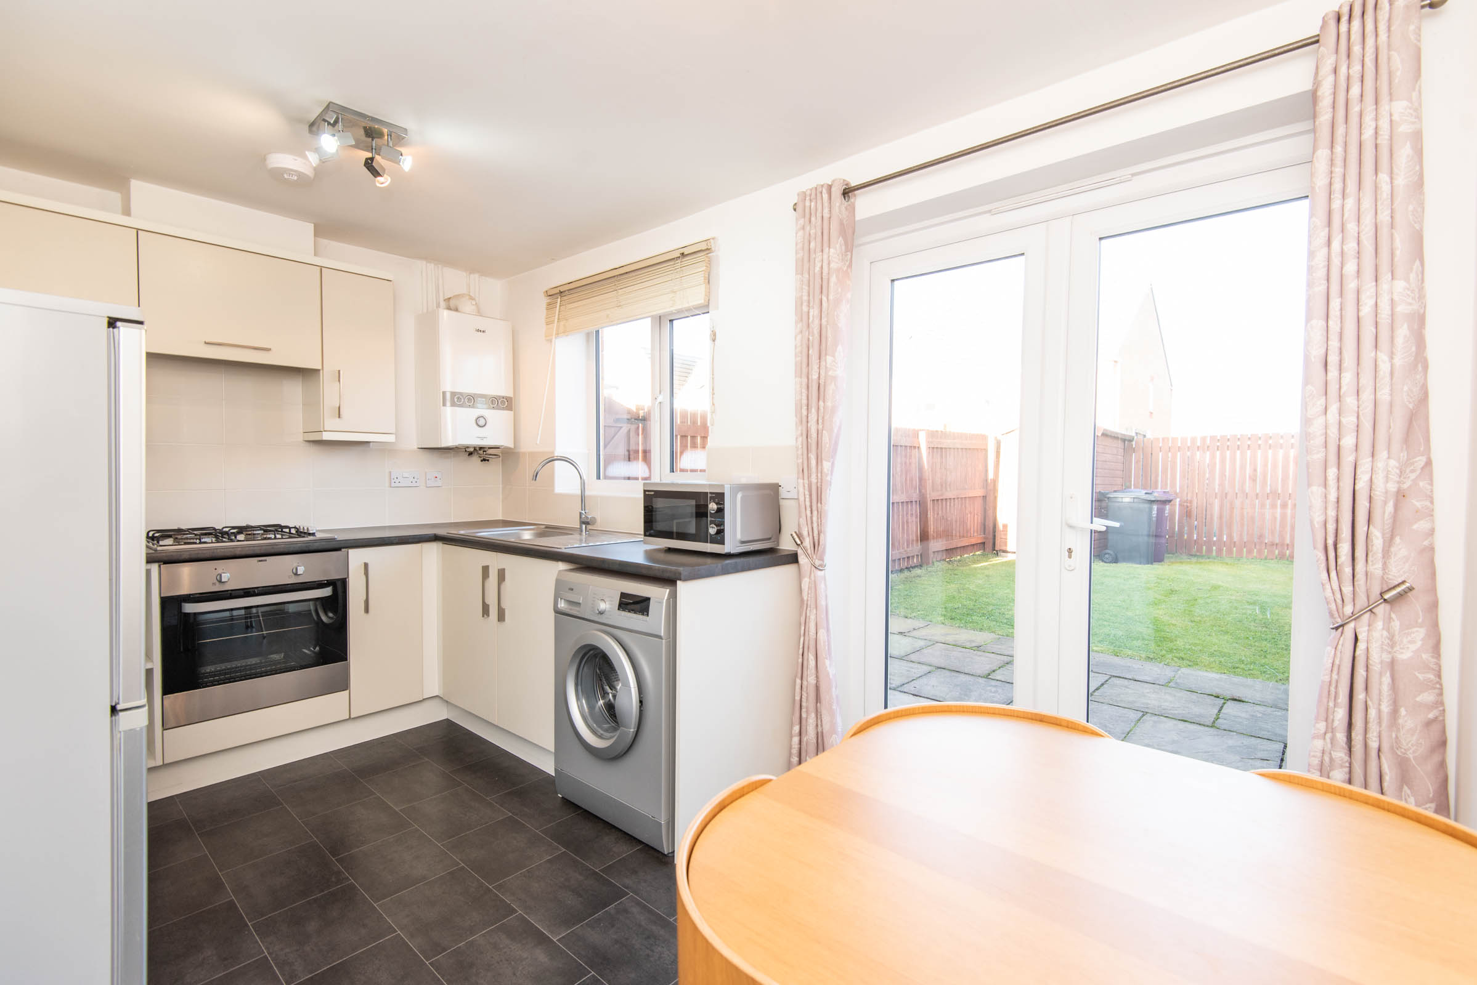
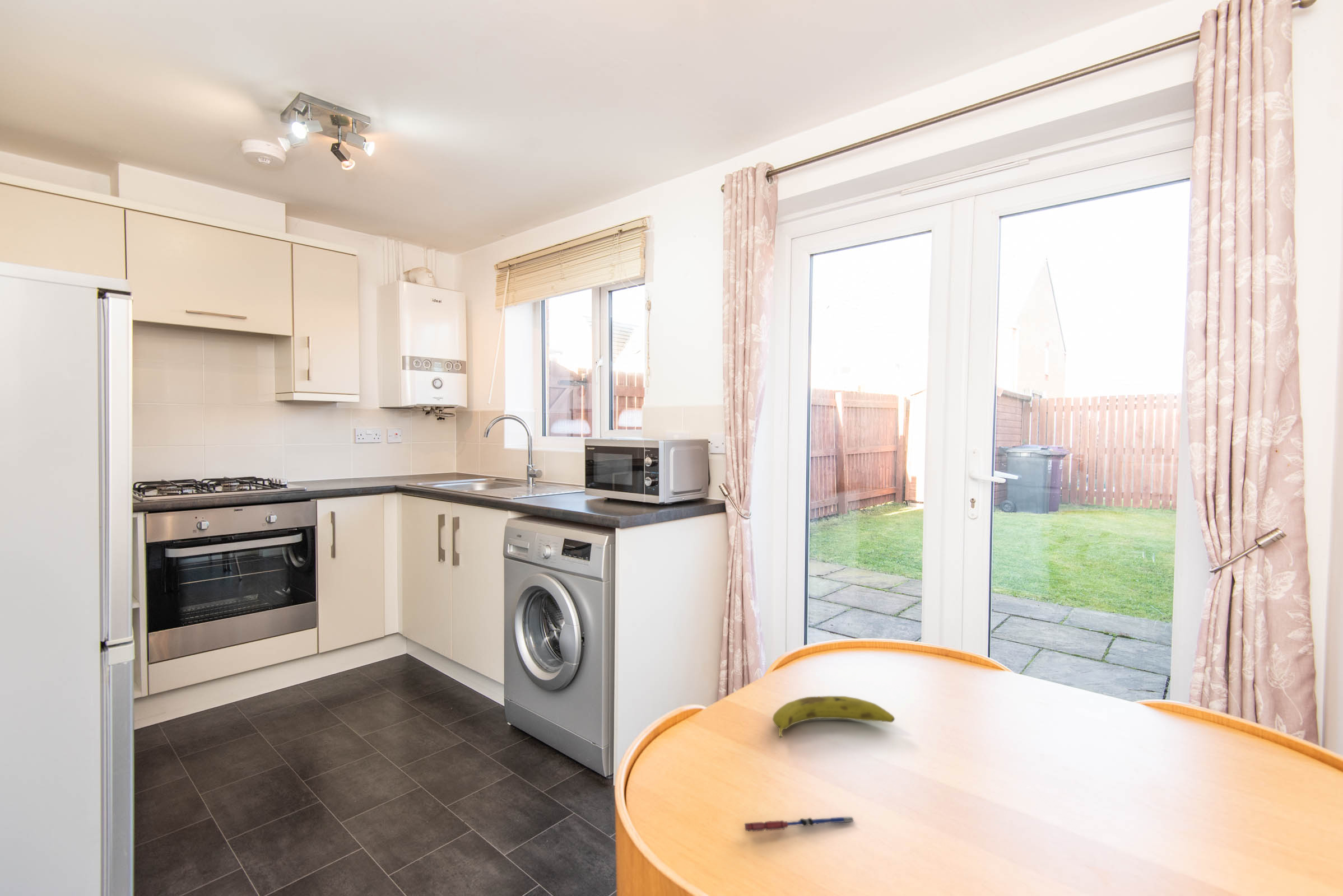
+ pen (800, 822)
+ fruit (832, 716)
